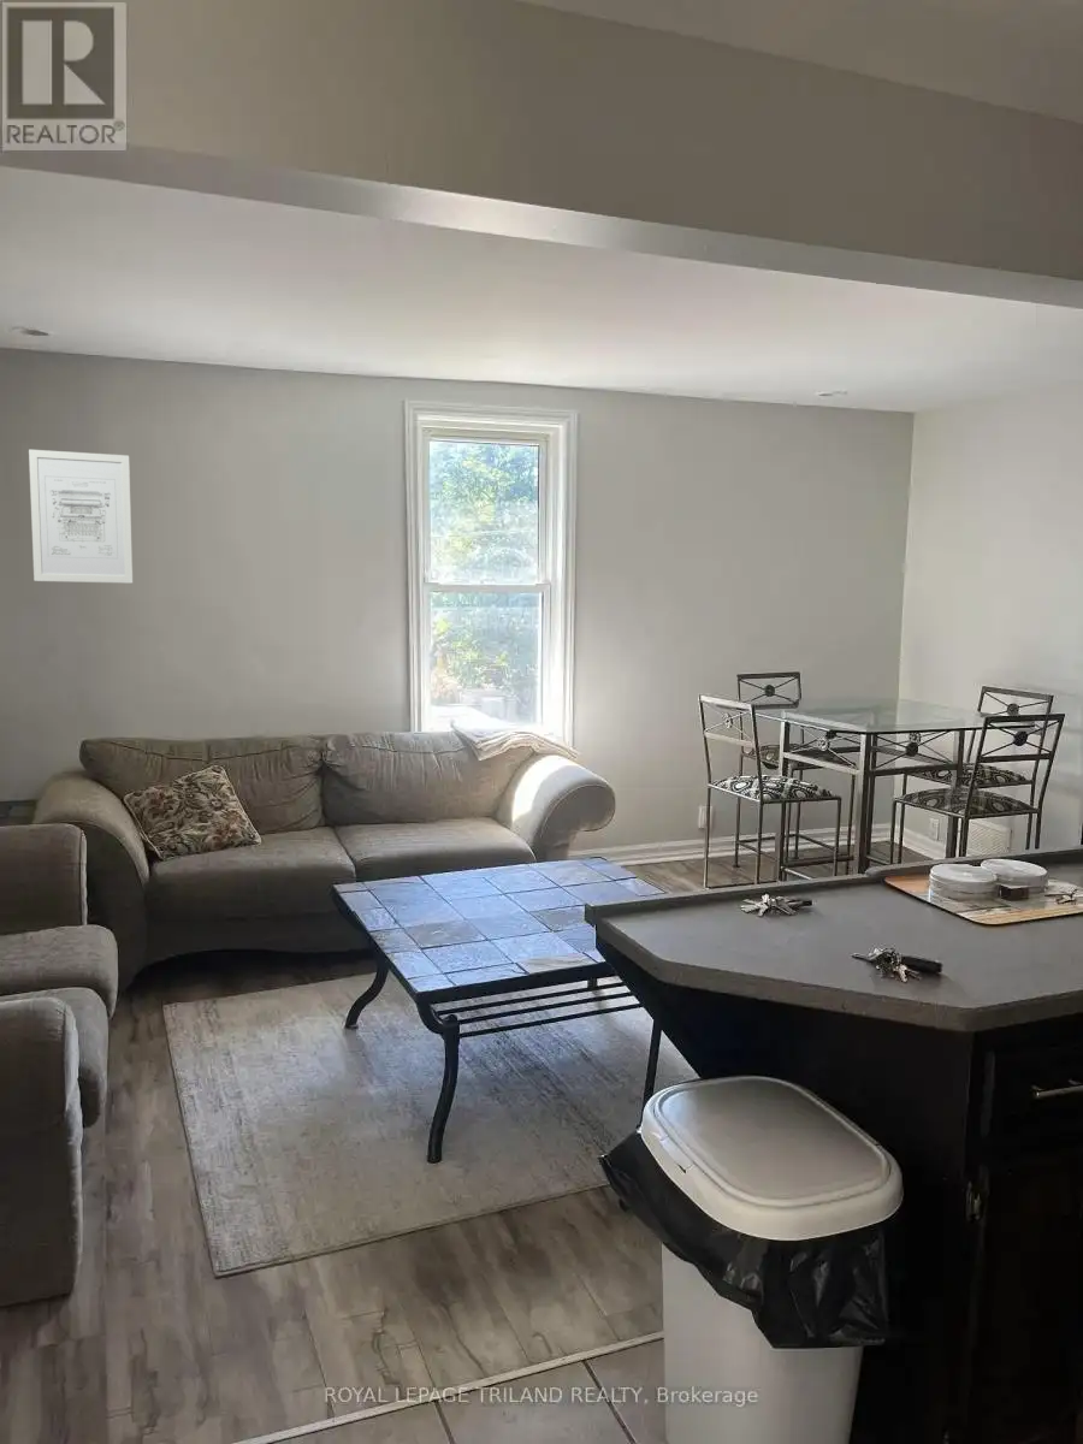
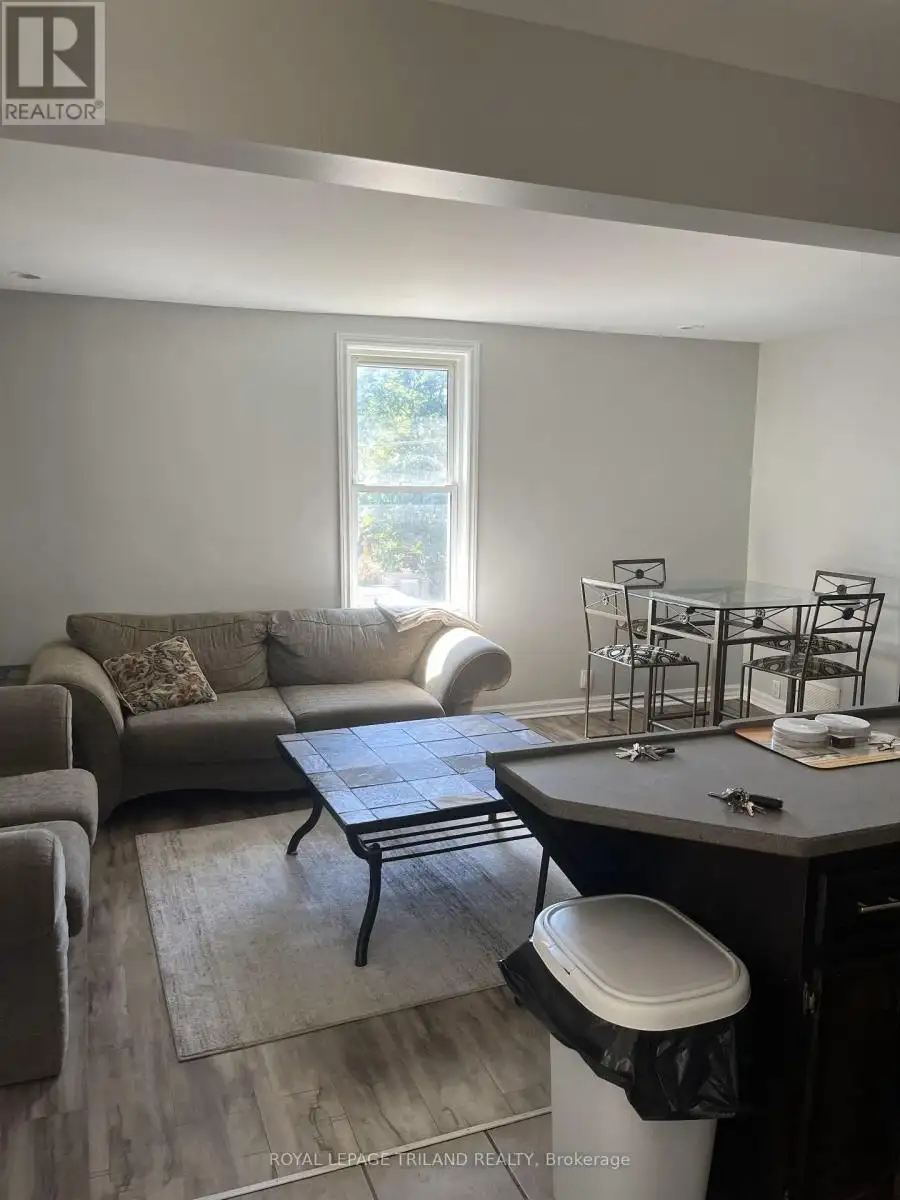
- wall art (82, 517)
